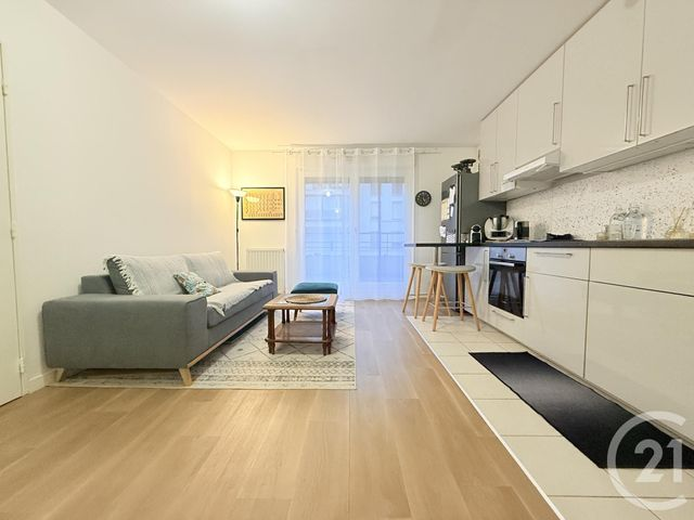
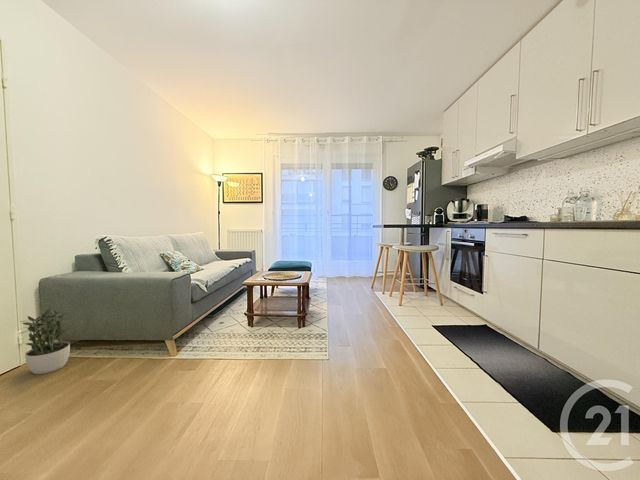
+ potted plant (44, 338)
